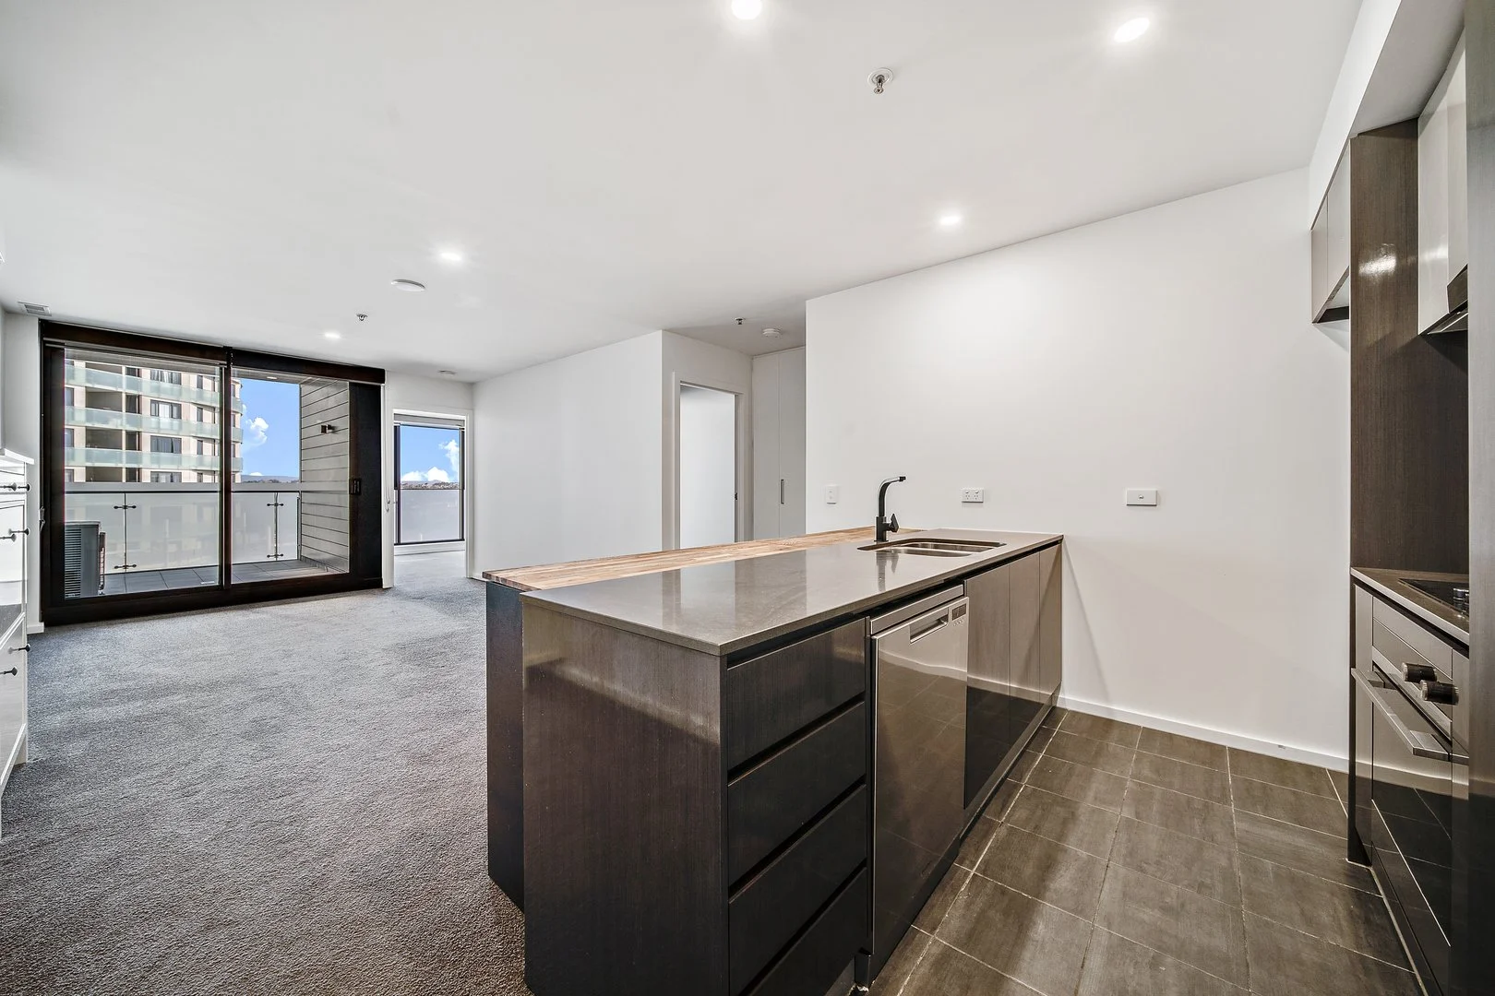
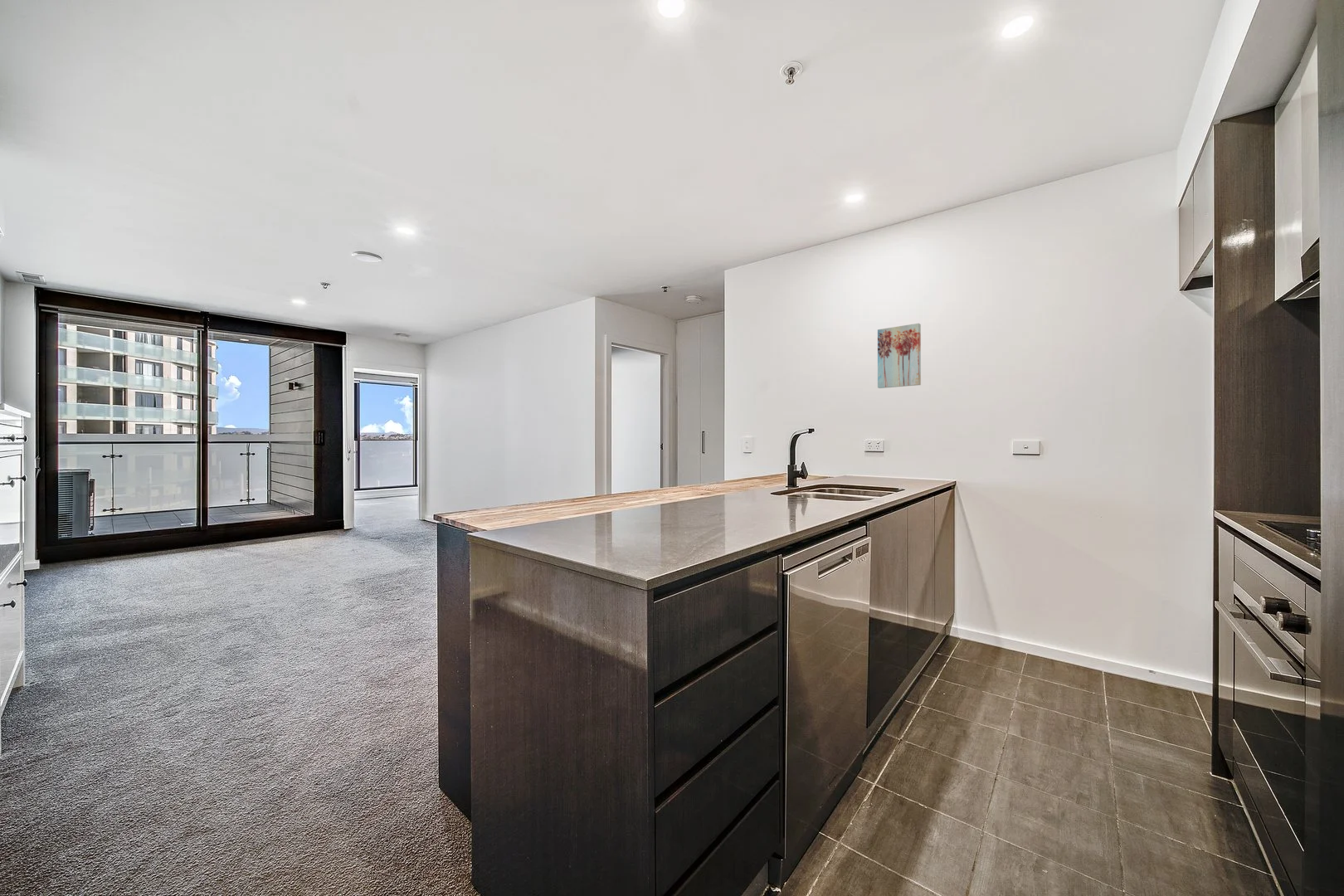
+ wall art (898, 356)
